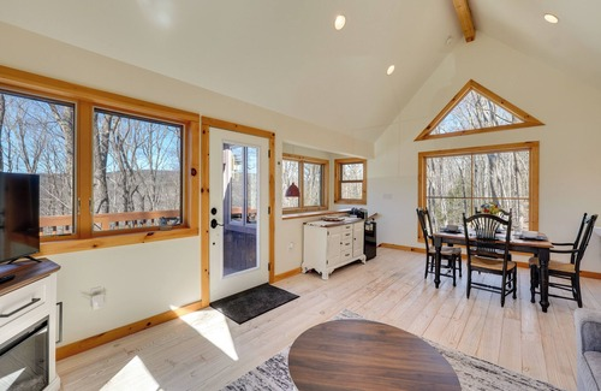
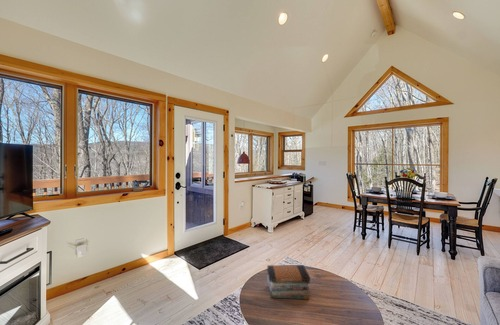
+ book stack (287, 281)
